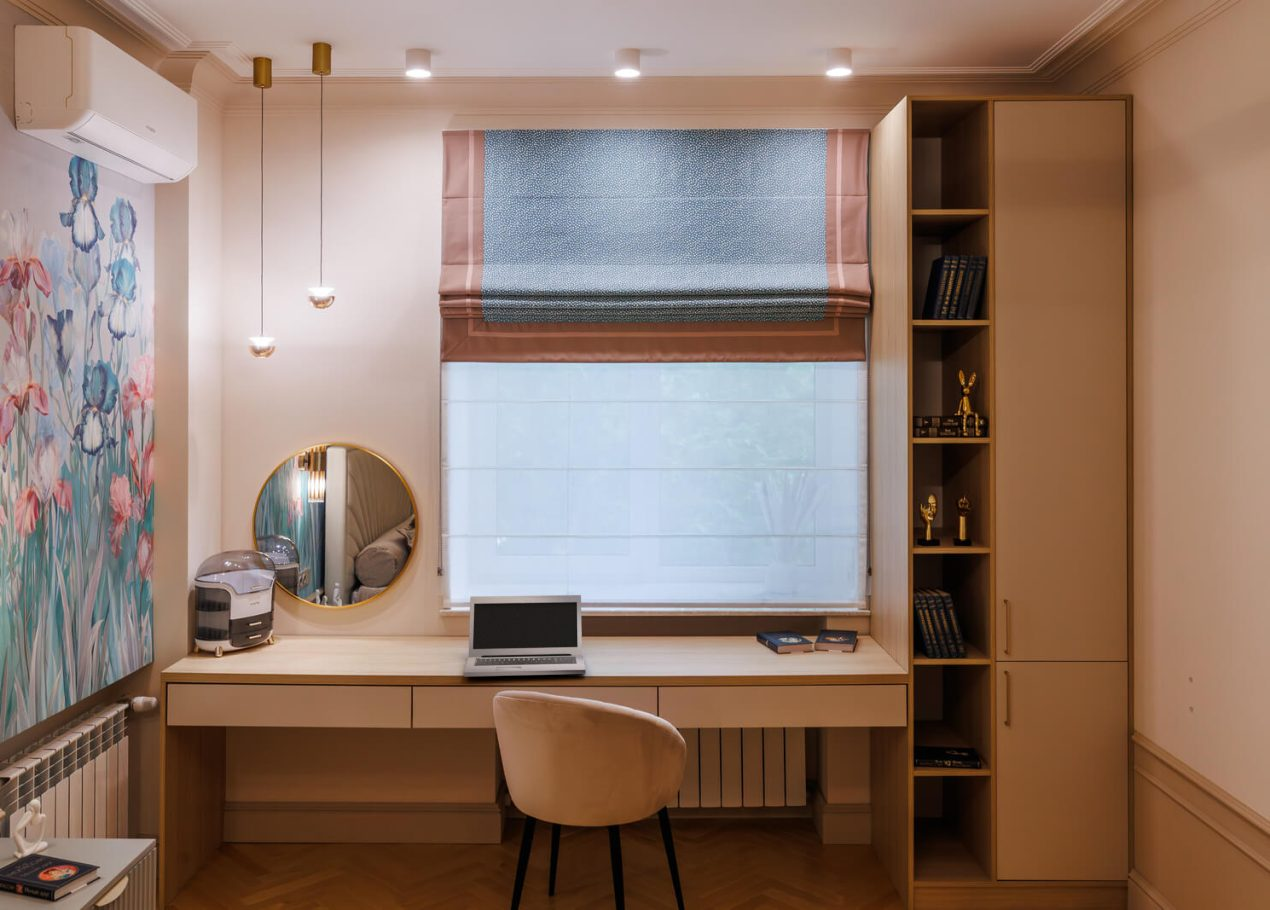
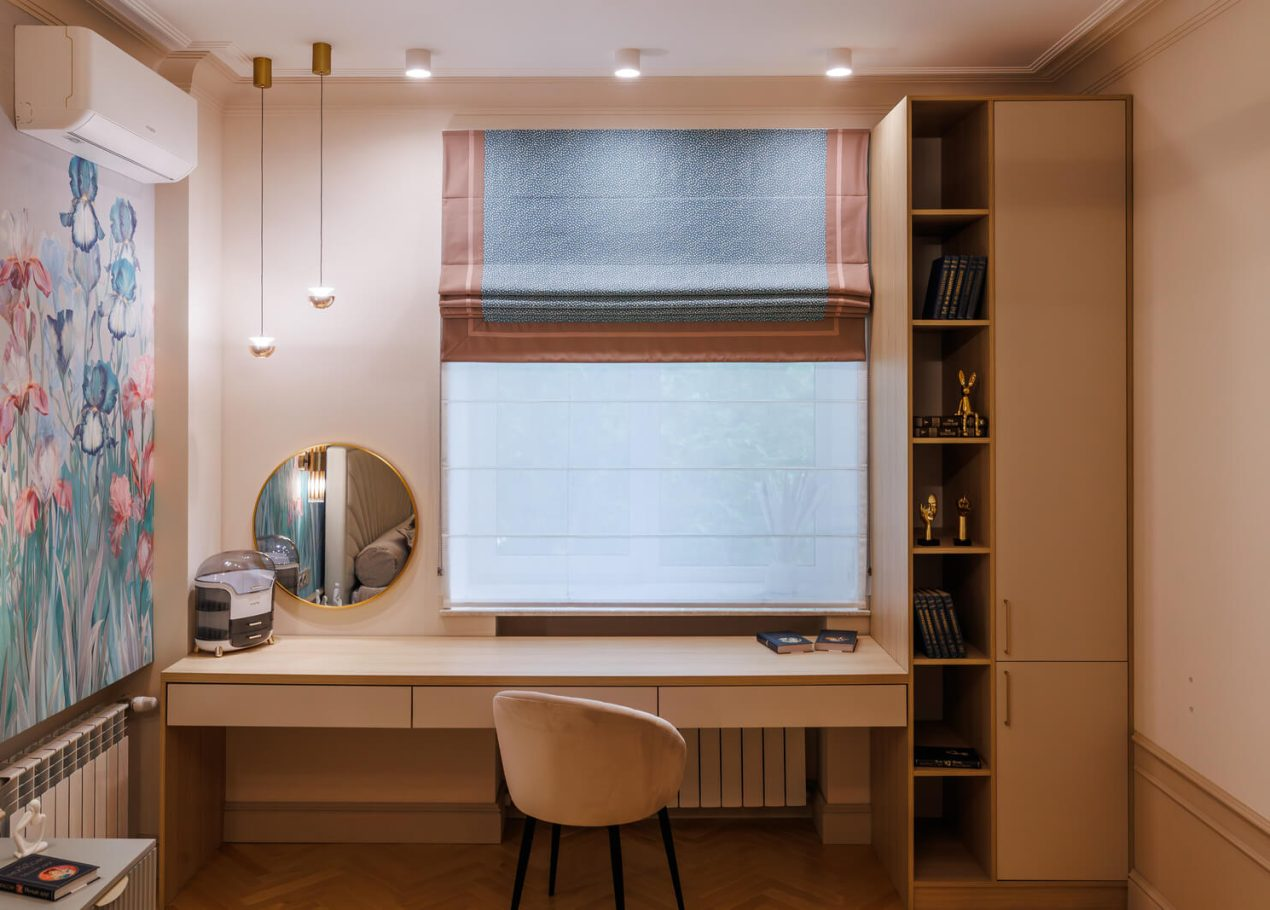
- laptop (525, 634)
